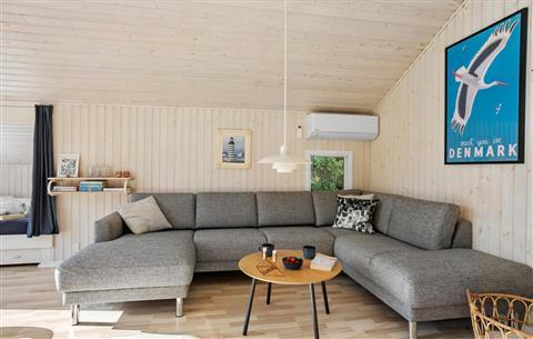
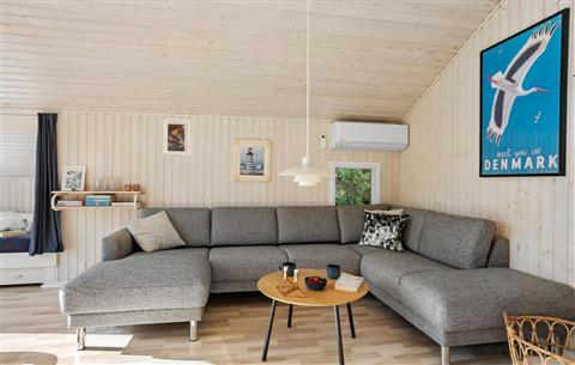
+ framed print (176, 138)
